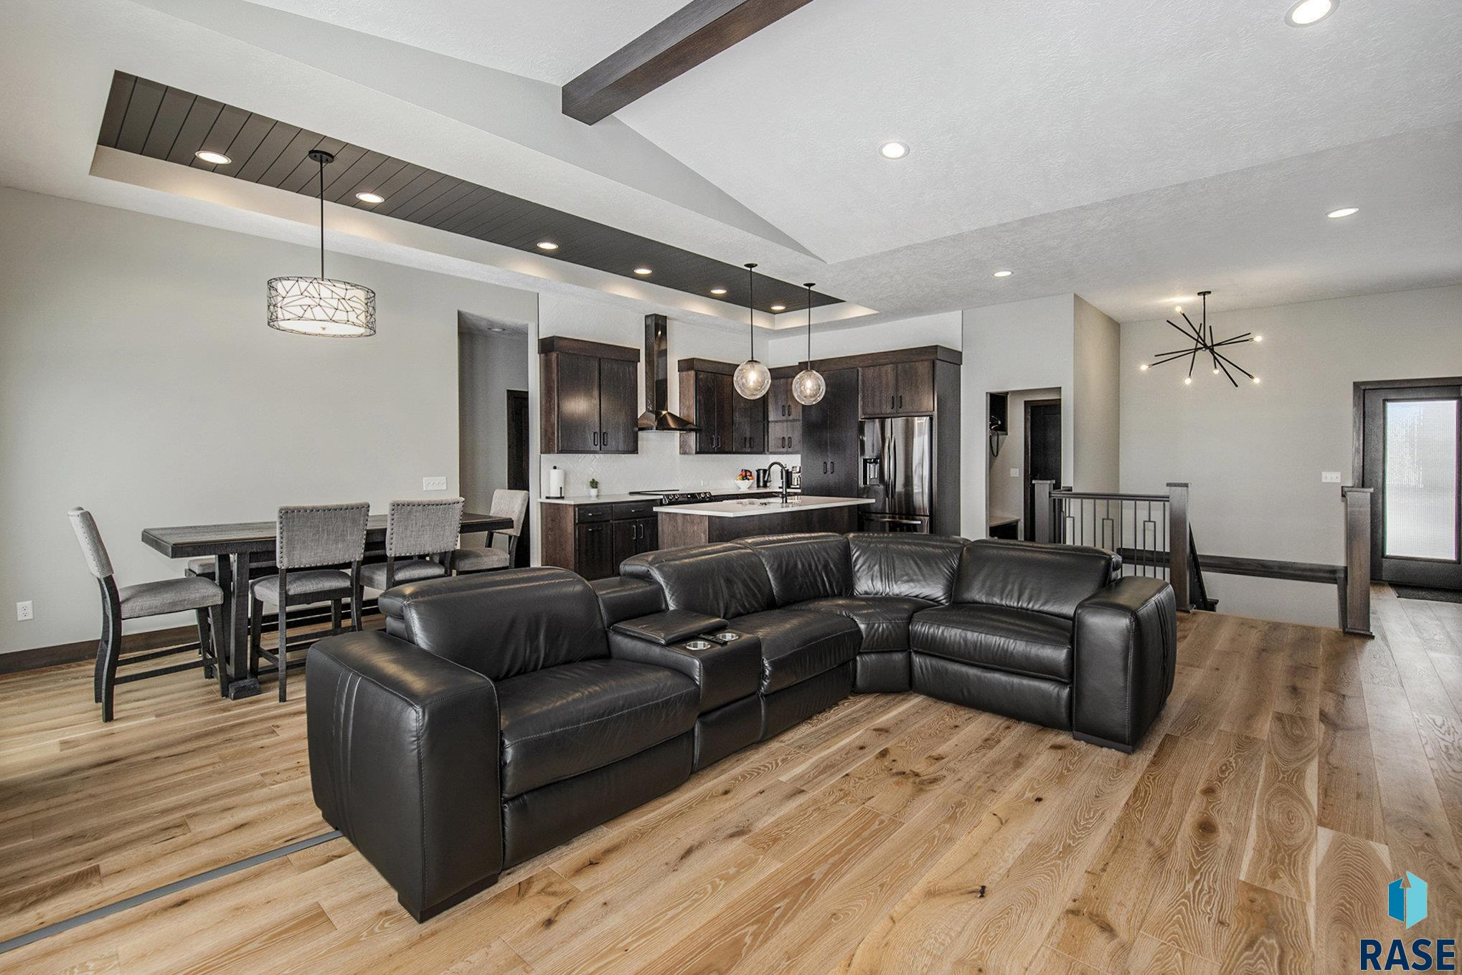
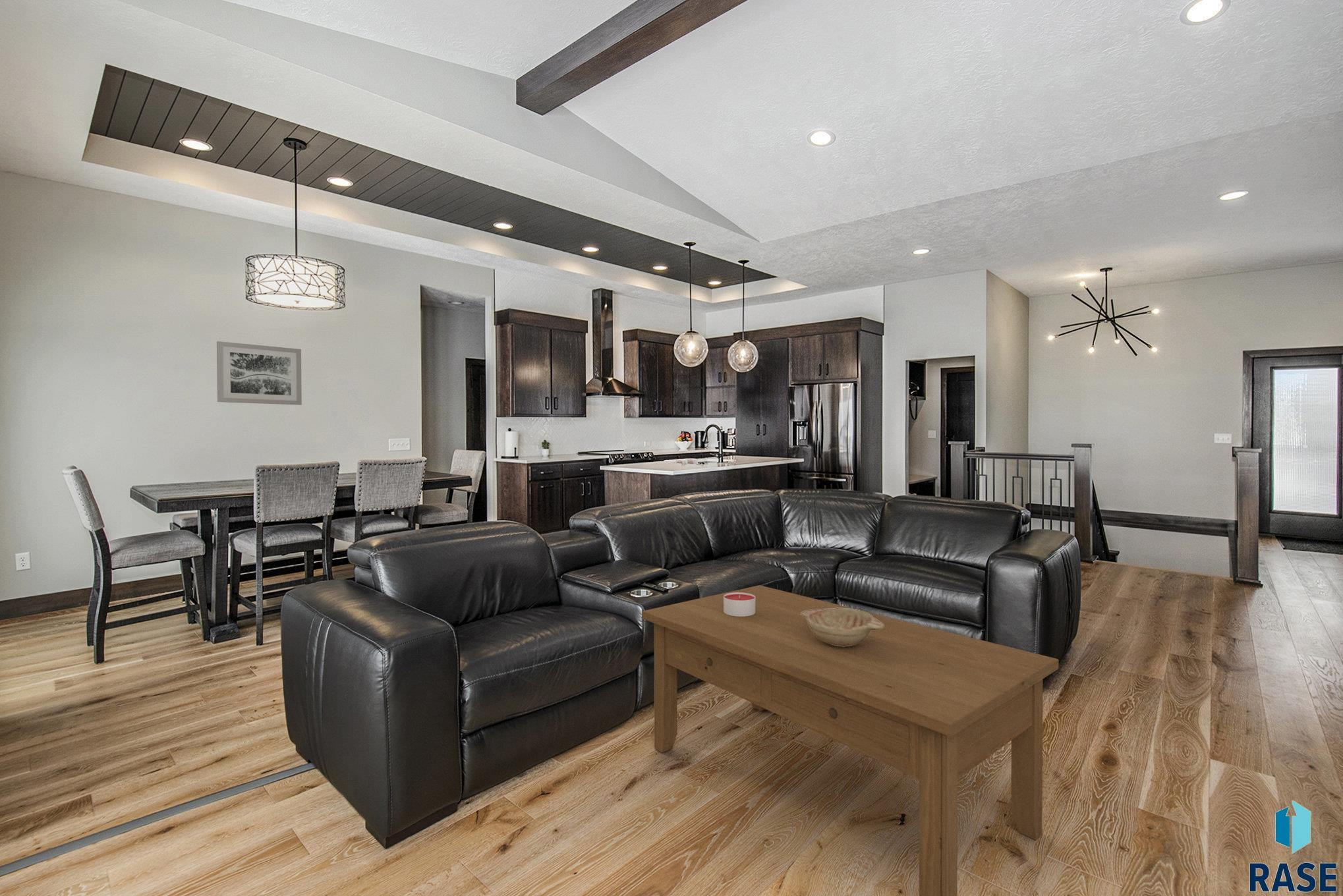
+ coffee table (824, 708)
+ candle (739, 603)
+ wall art (260, 374)
+ decorative bowl (840, 628)
